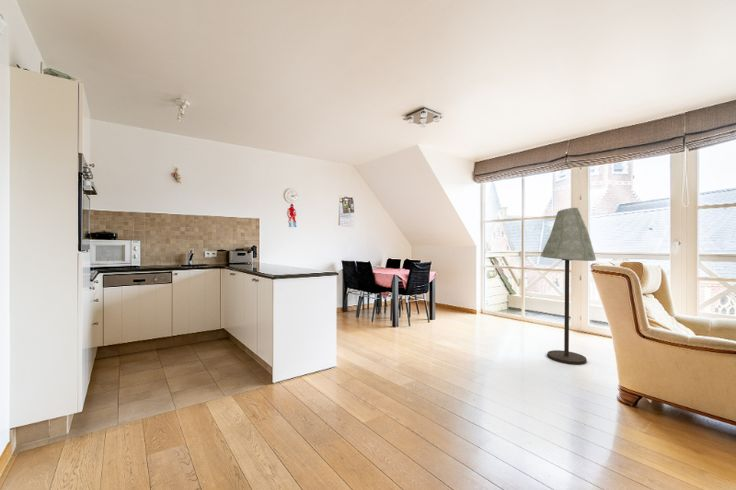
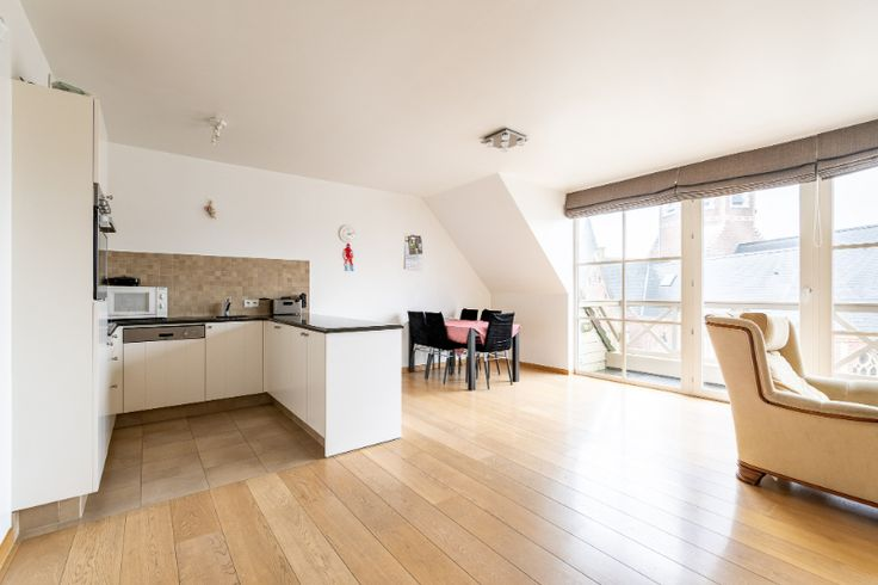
- floor lamp (567, 283)
